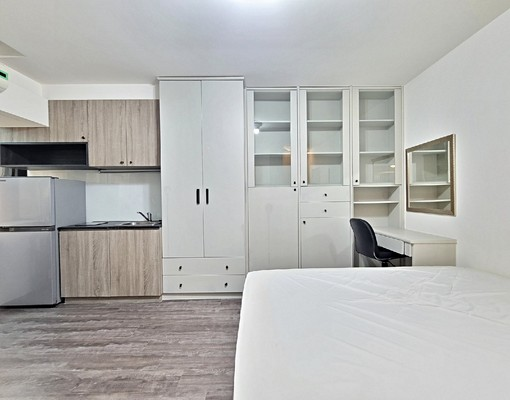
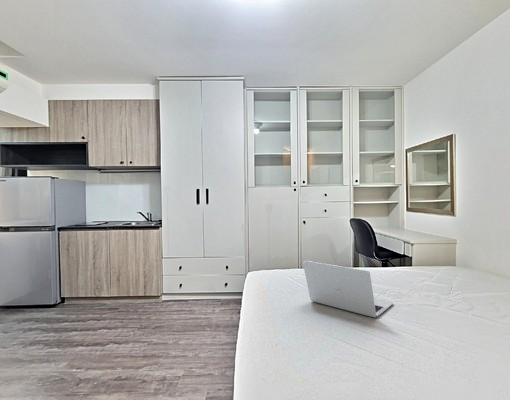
+ laptop (348, 282)
